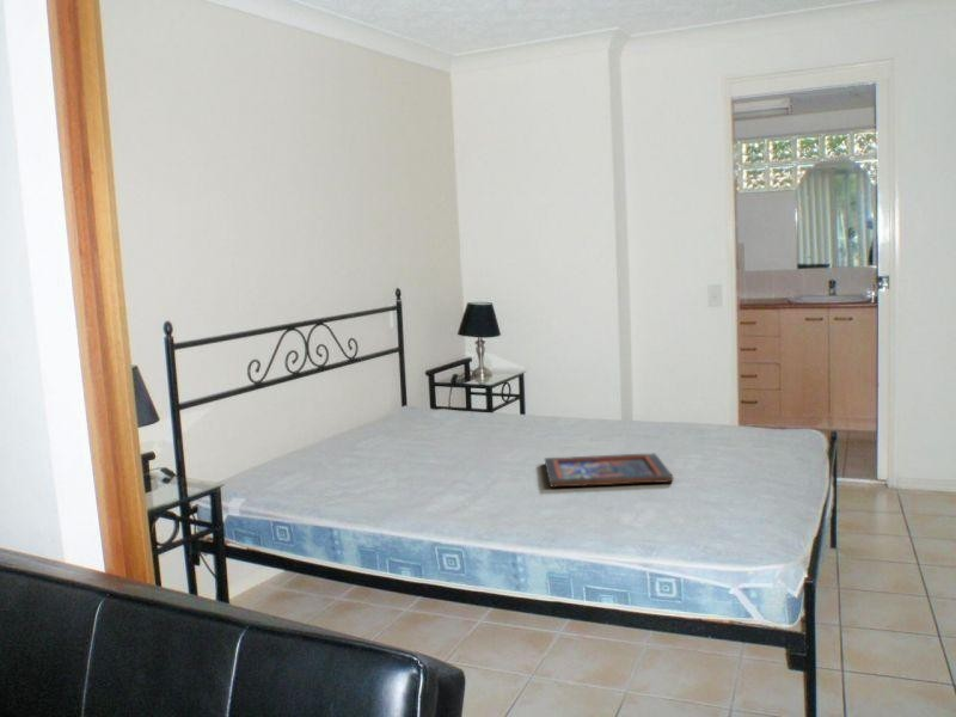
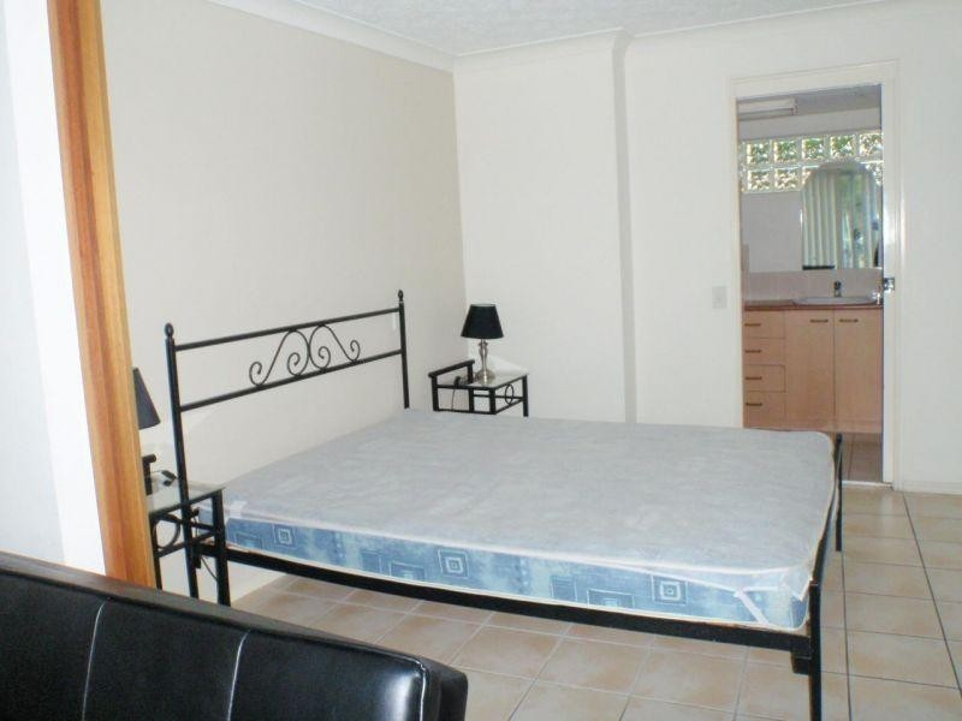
- religious icon (605, 468)
